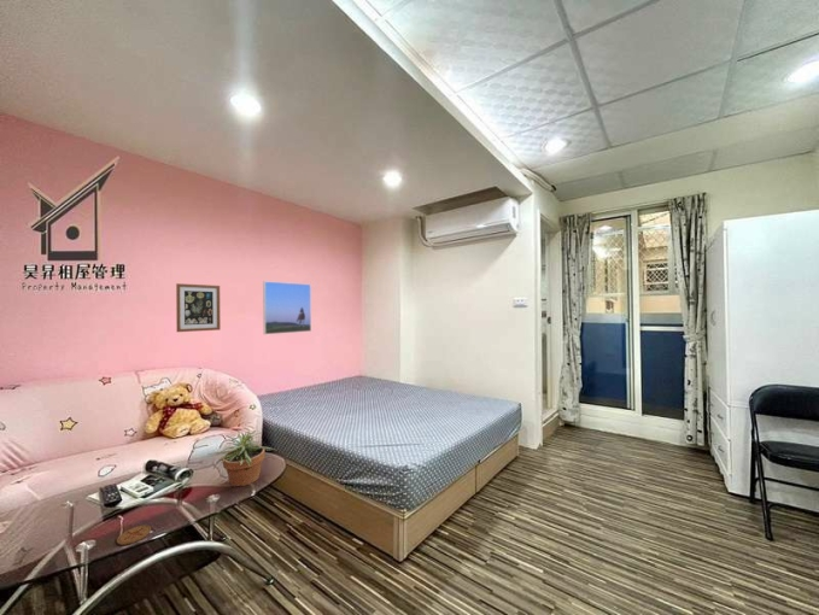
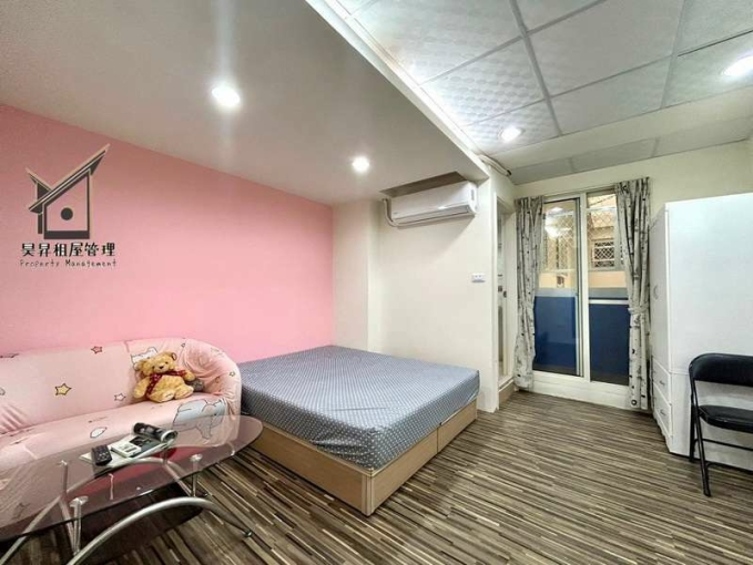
- potted plant (244, 455)
- wall art (199, 308)
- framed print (288, 308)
- coaster (134, 534)
